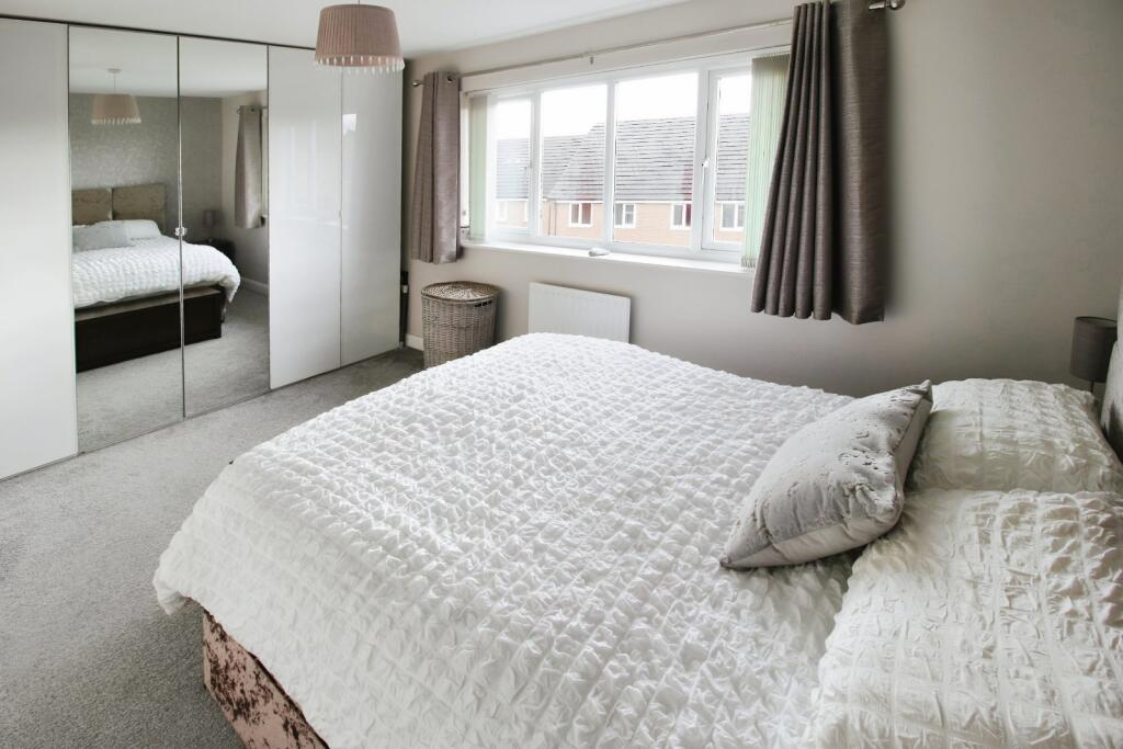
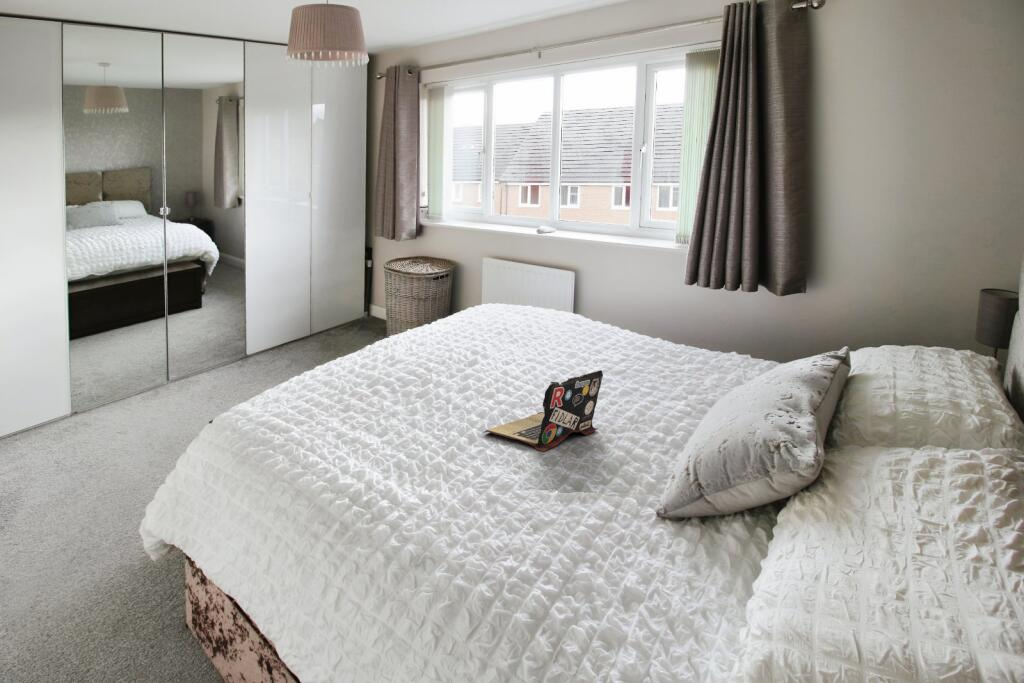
+ laptop (543, 401)
